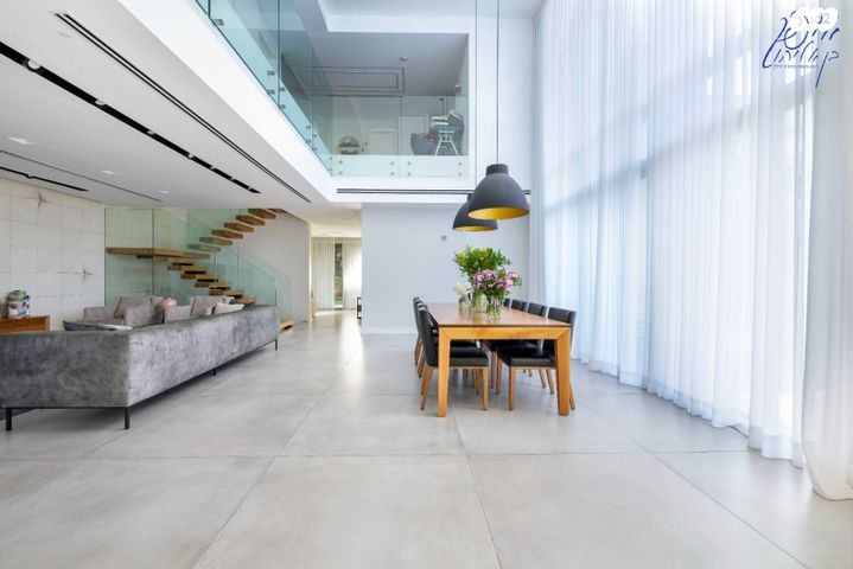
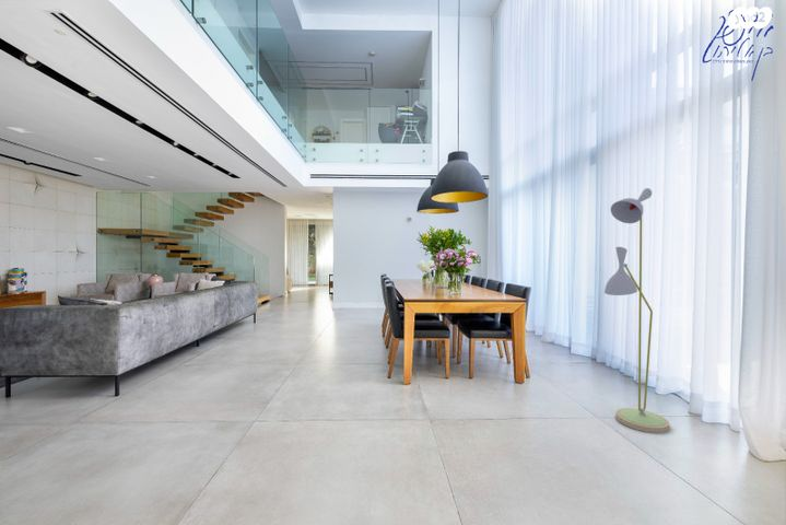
+ floor lamp (640, 307)
